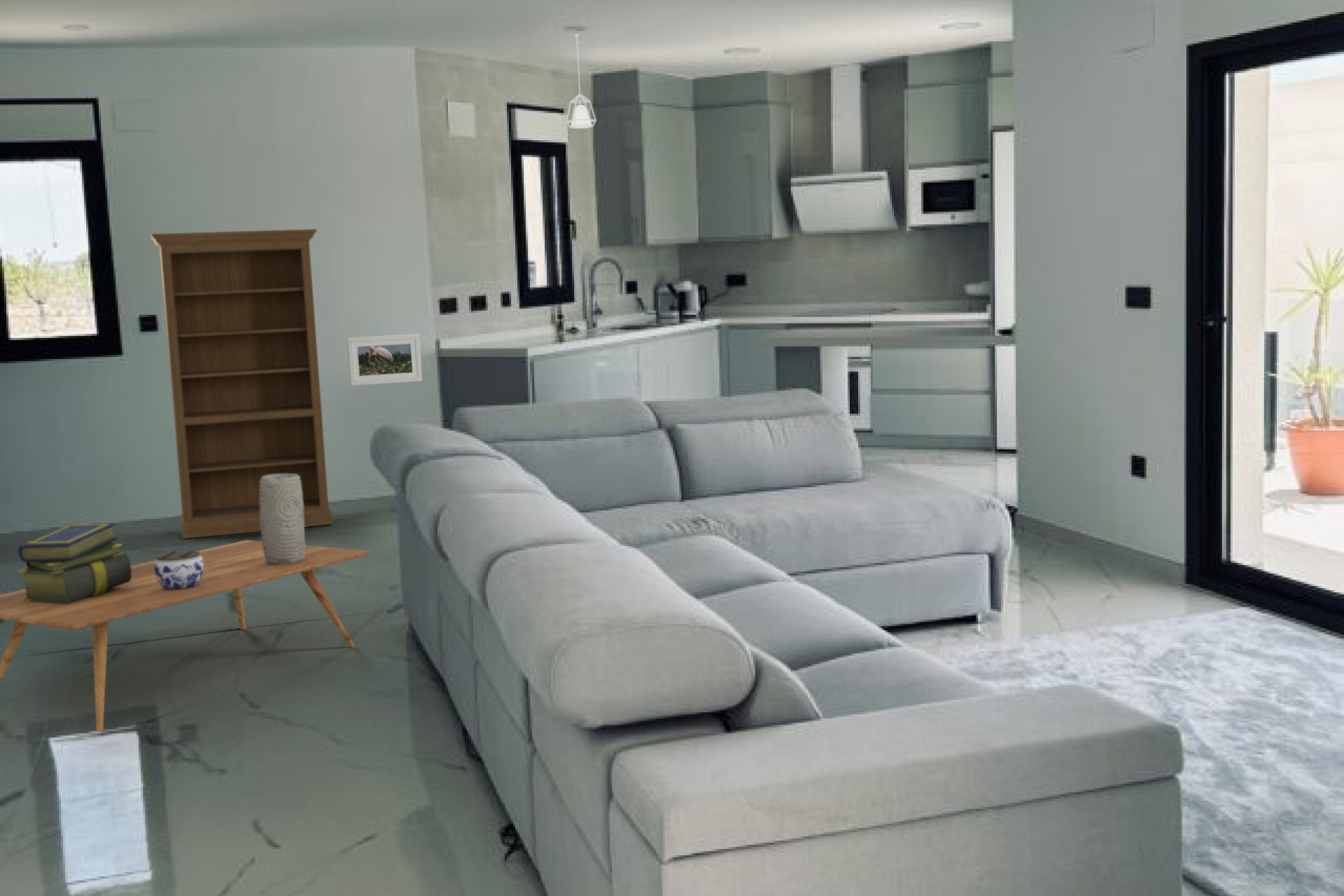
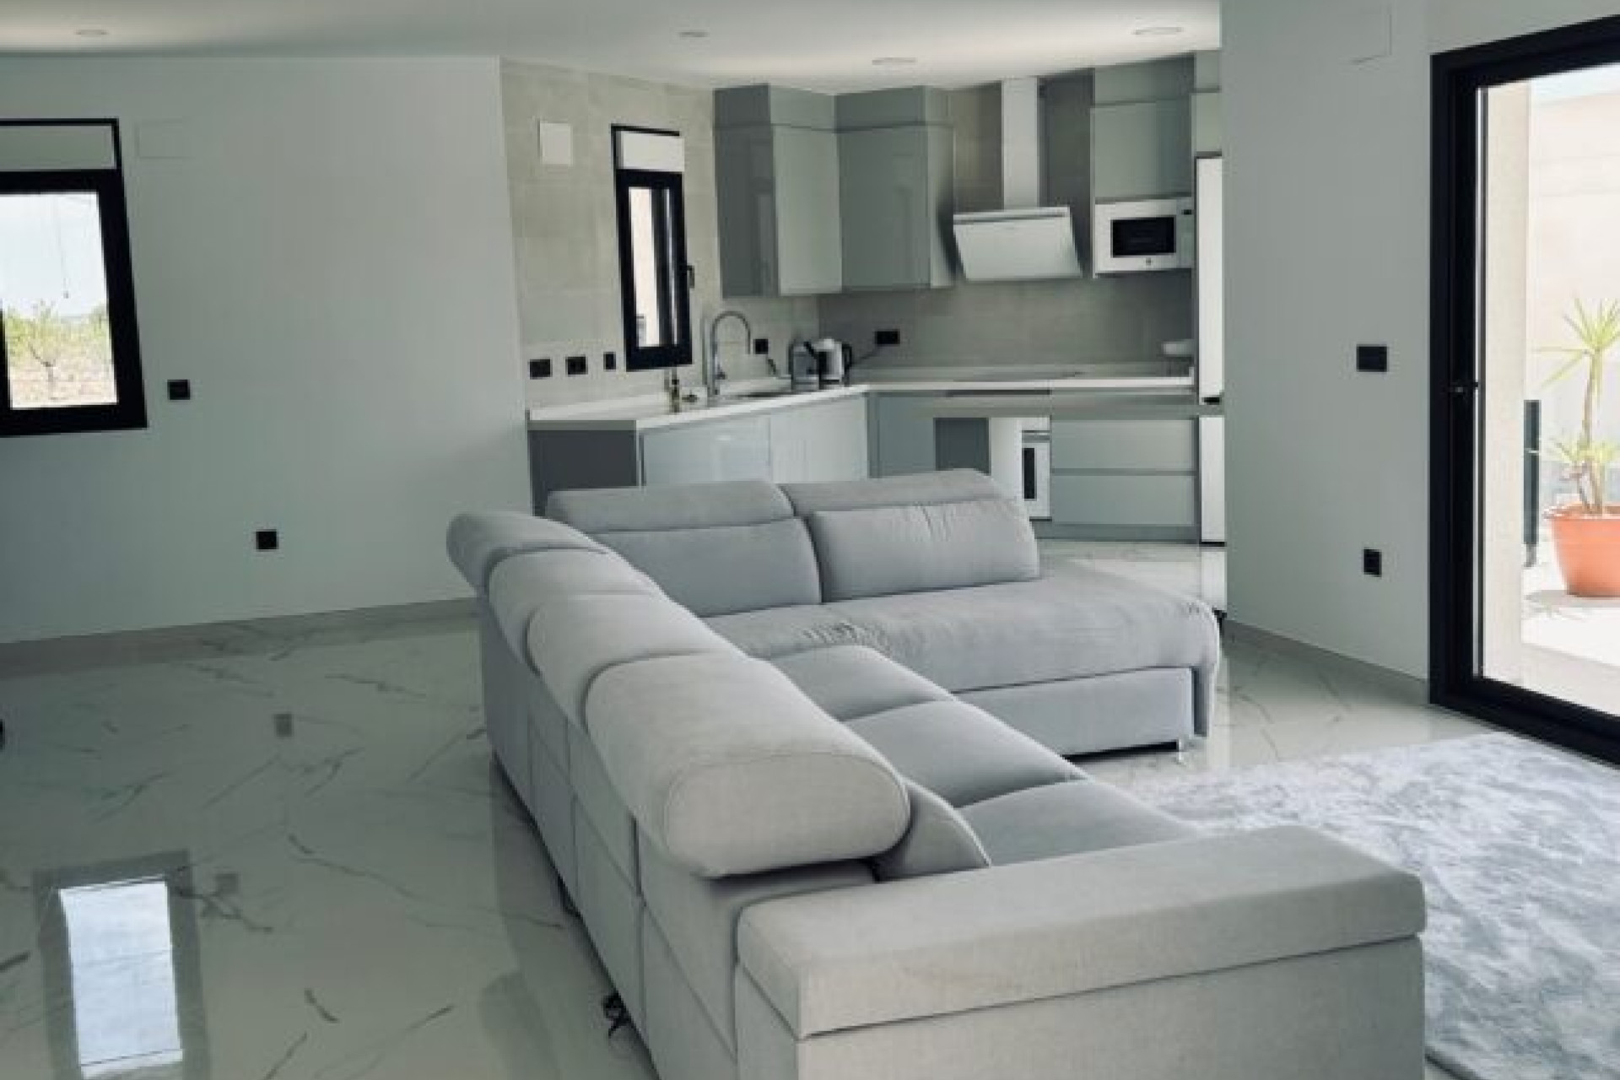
- bookshelf (245, 382)
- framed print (384, 359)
- jar (179, 569)
- pendant lamp (579, 80)
- vase (282, 517)
- coffee table (169, 606)
- stack of books (74, 561)
